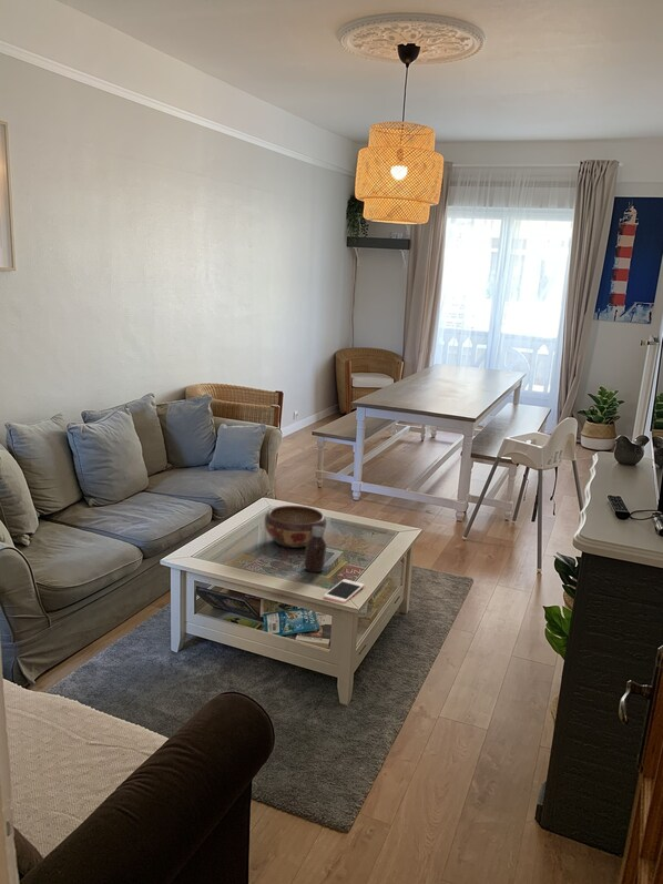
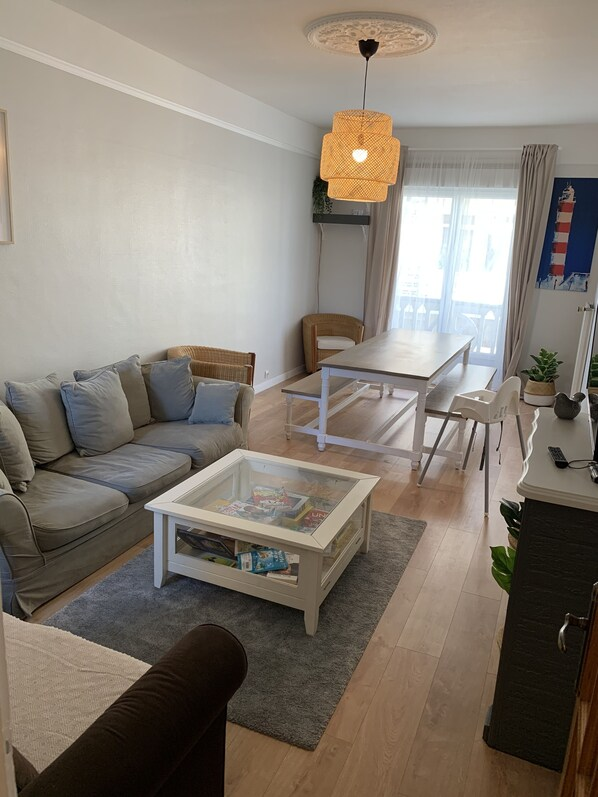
- cell phone (344, 590)
- bottle (315, 548)
- decorative bowl (295, 528)
